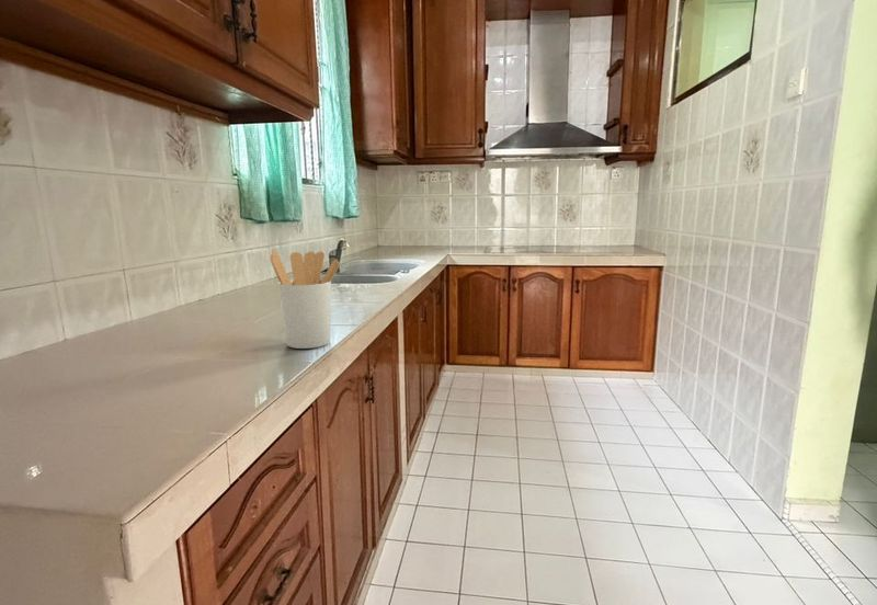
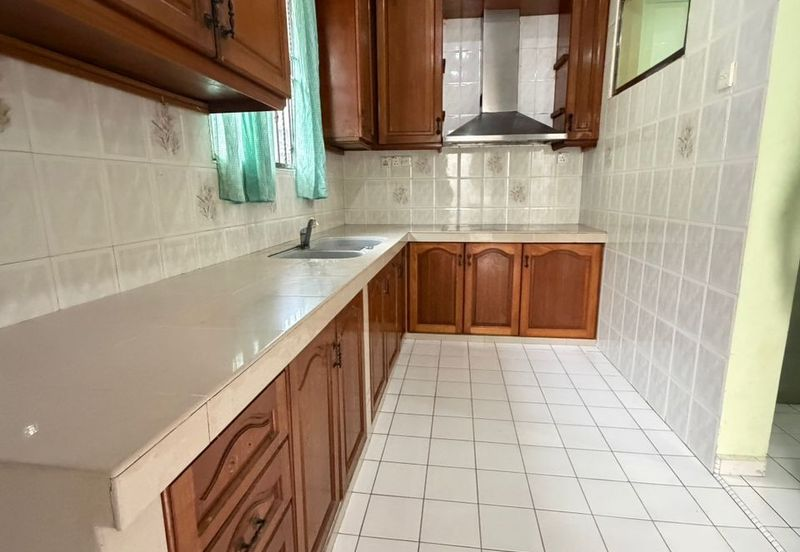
- utensil holder (307, 295)
